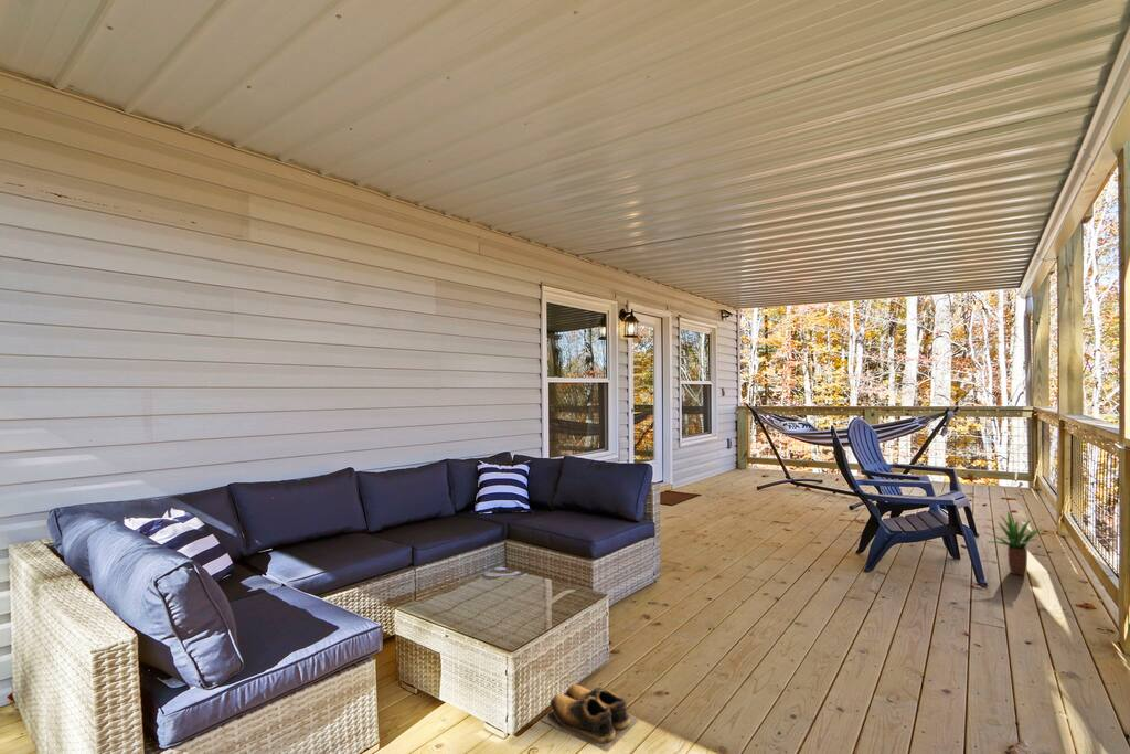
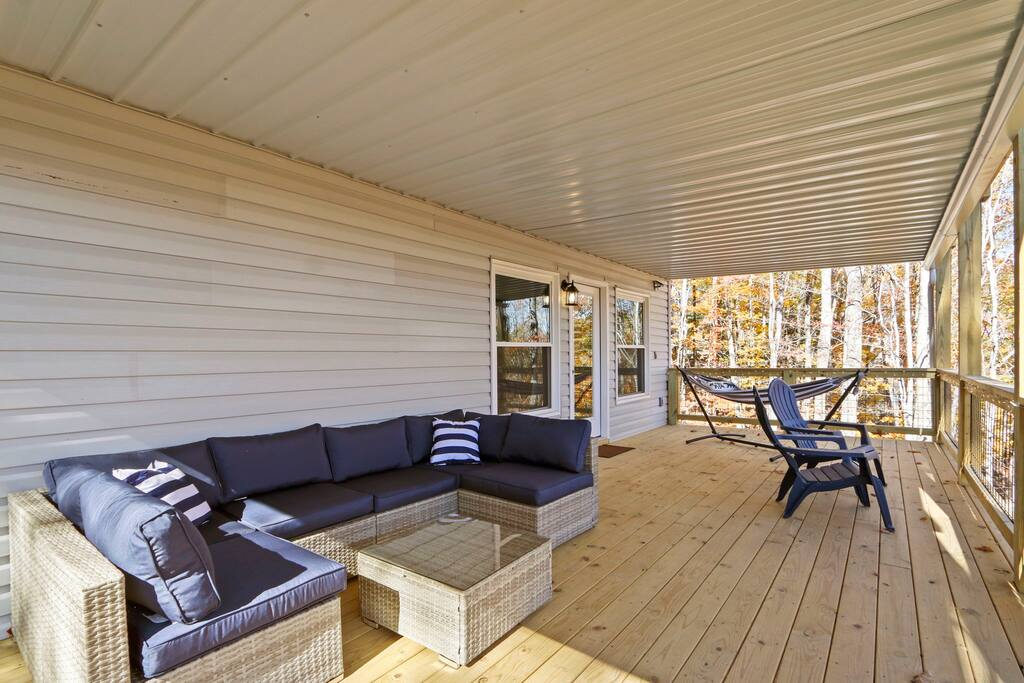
- potted plant (1013, 543)
- shoes (589, 705)
